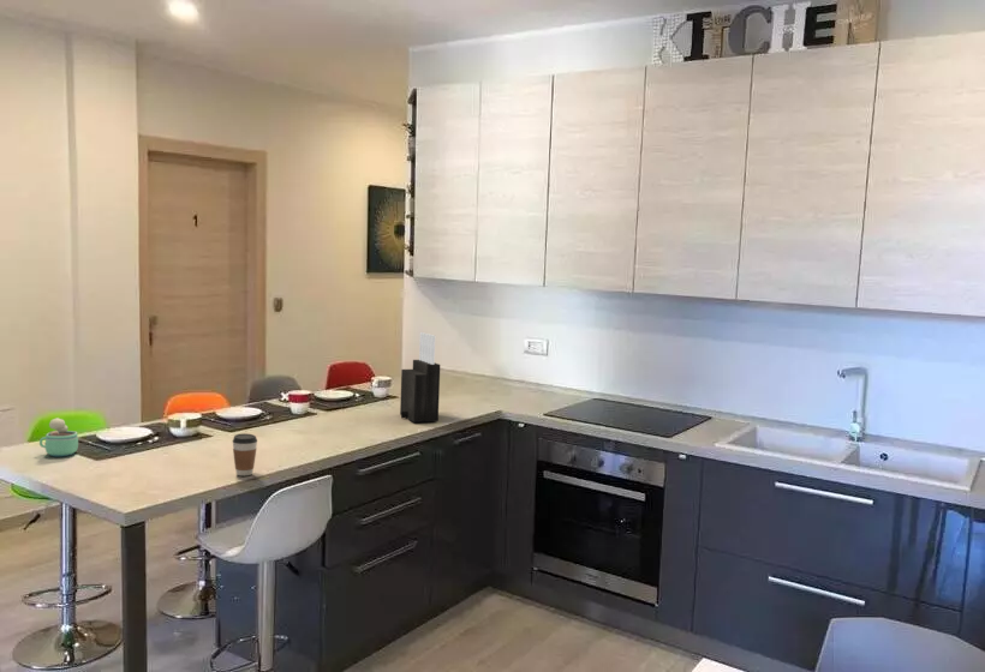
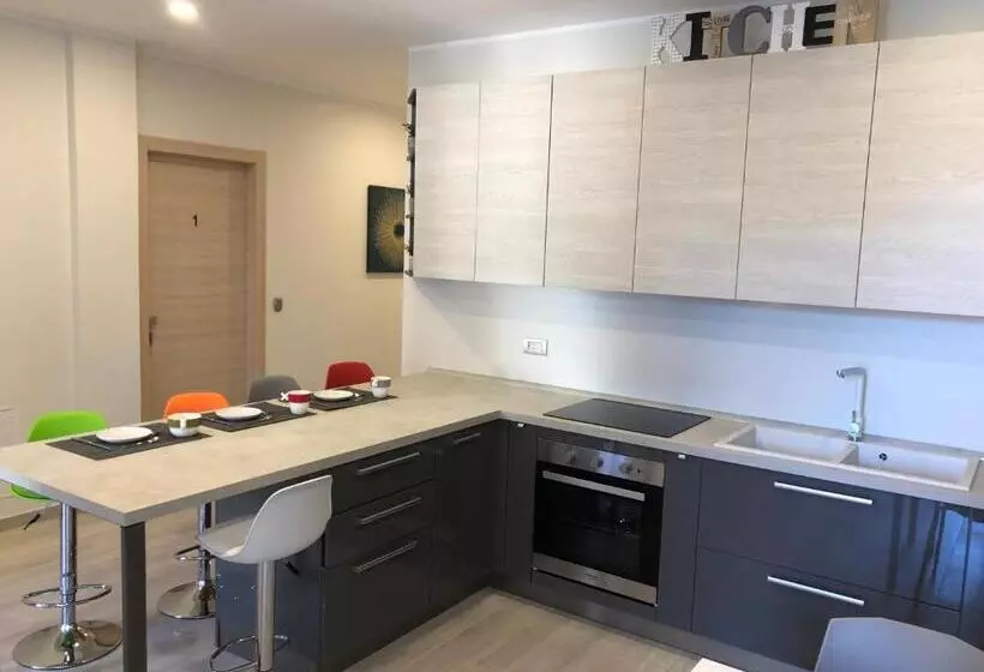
- chocolate milk (58, 436)
- coffee cup (244, 455)
- knife block (417, 376)
